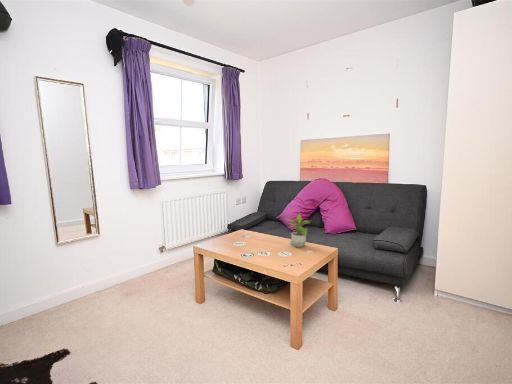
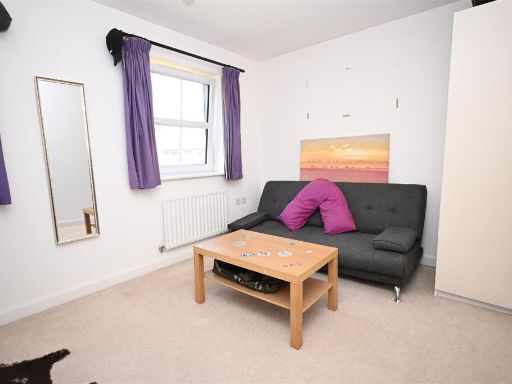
- potted plant (297, 231)
